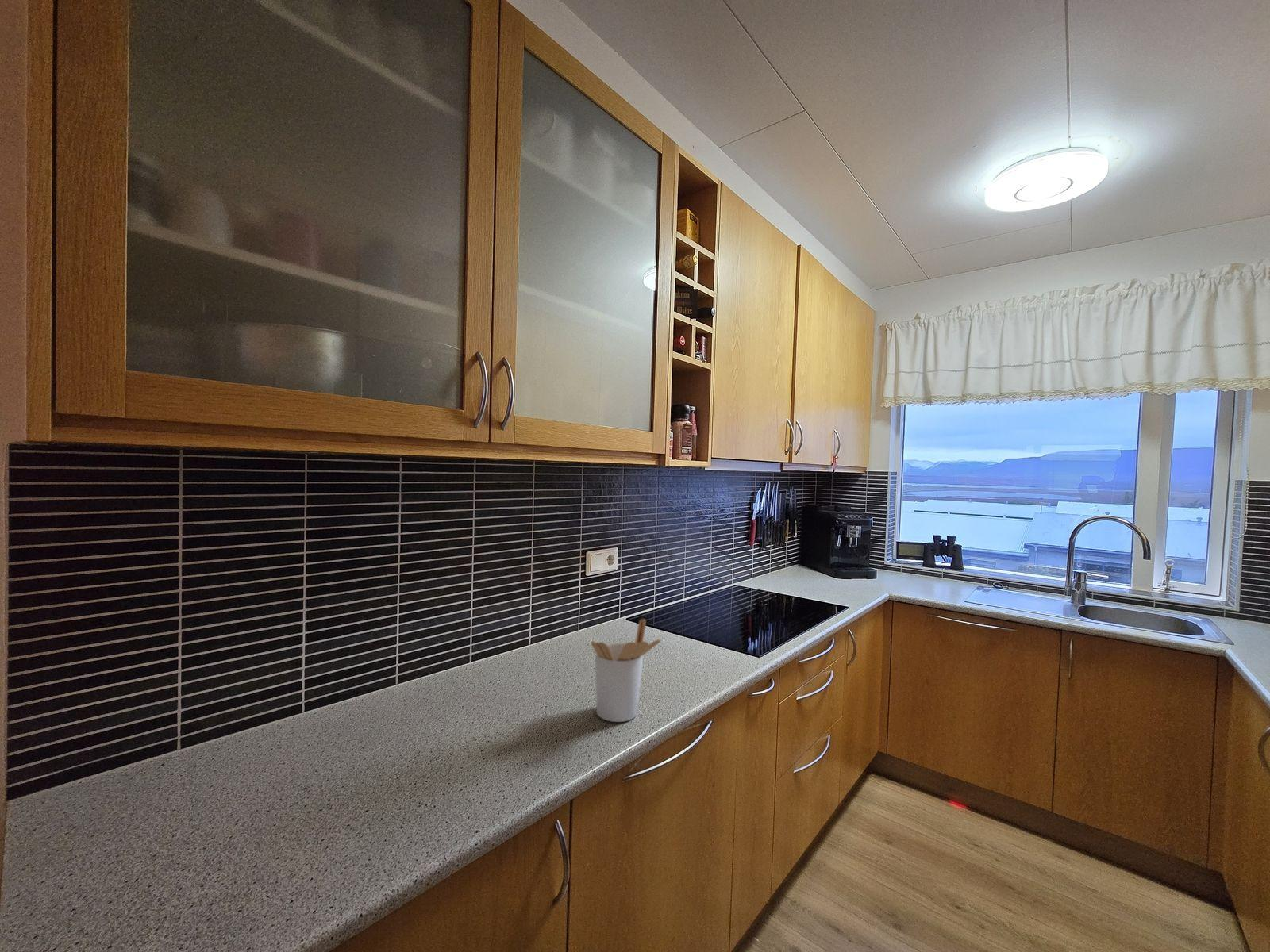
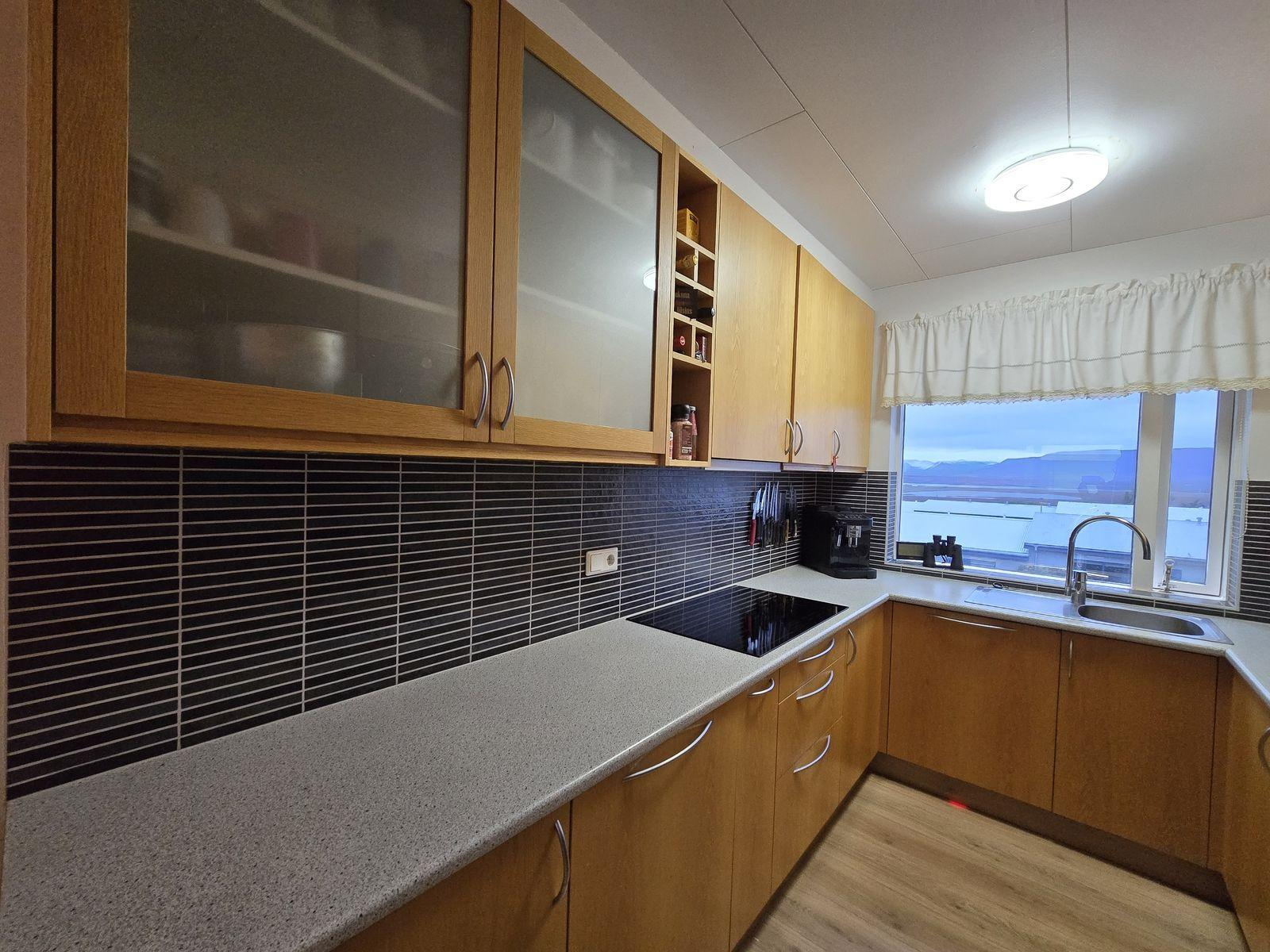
- utensil holder (625, 671)
